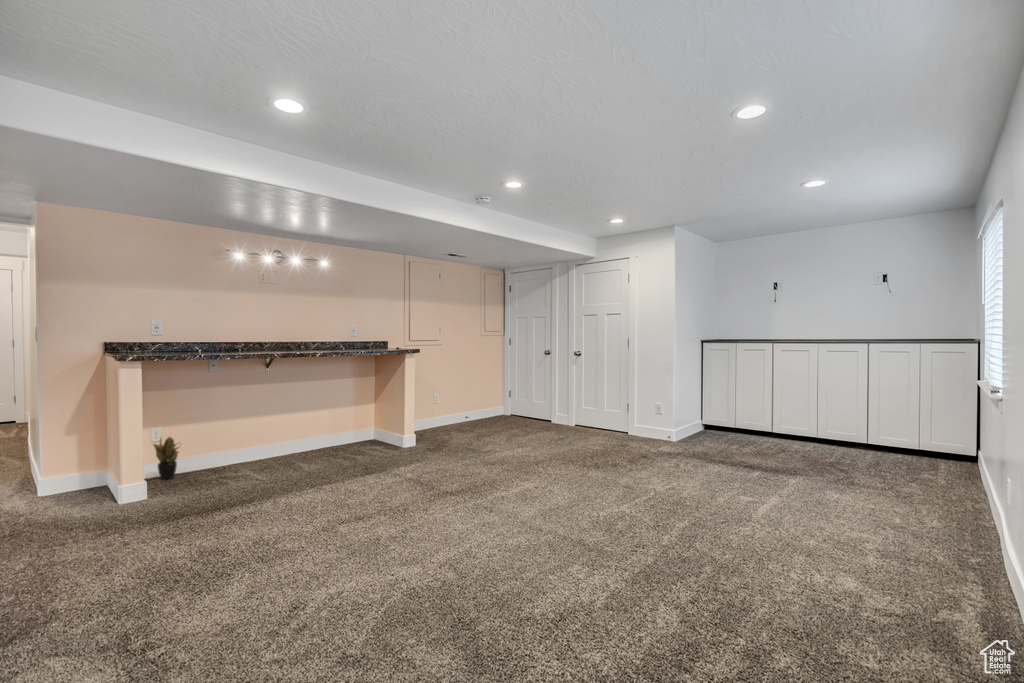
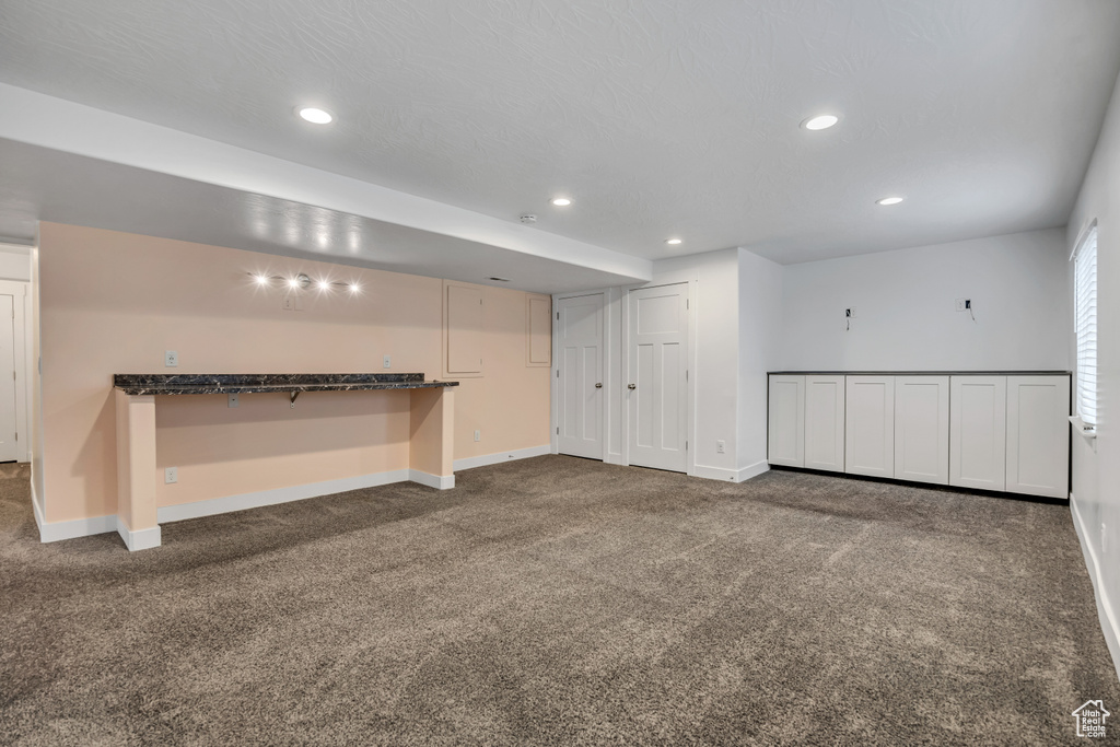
- potted plant (168, 455)
